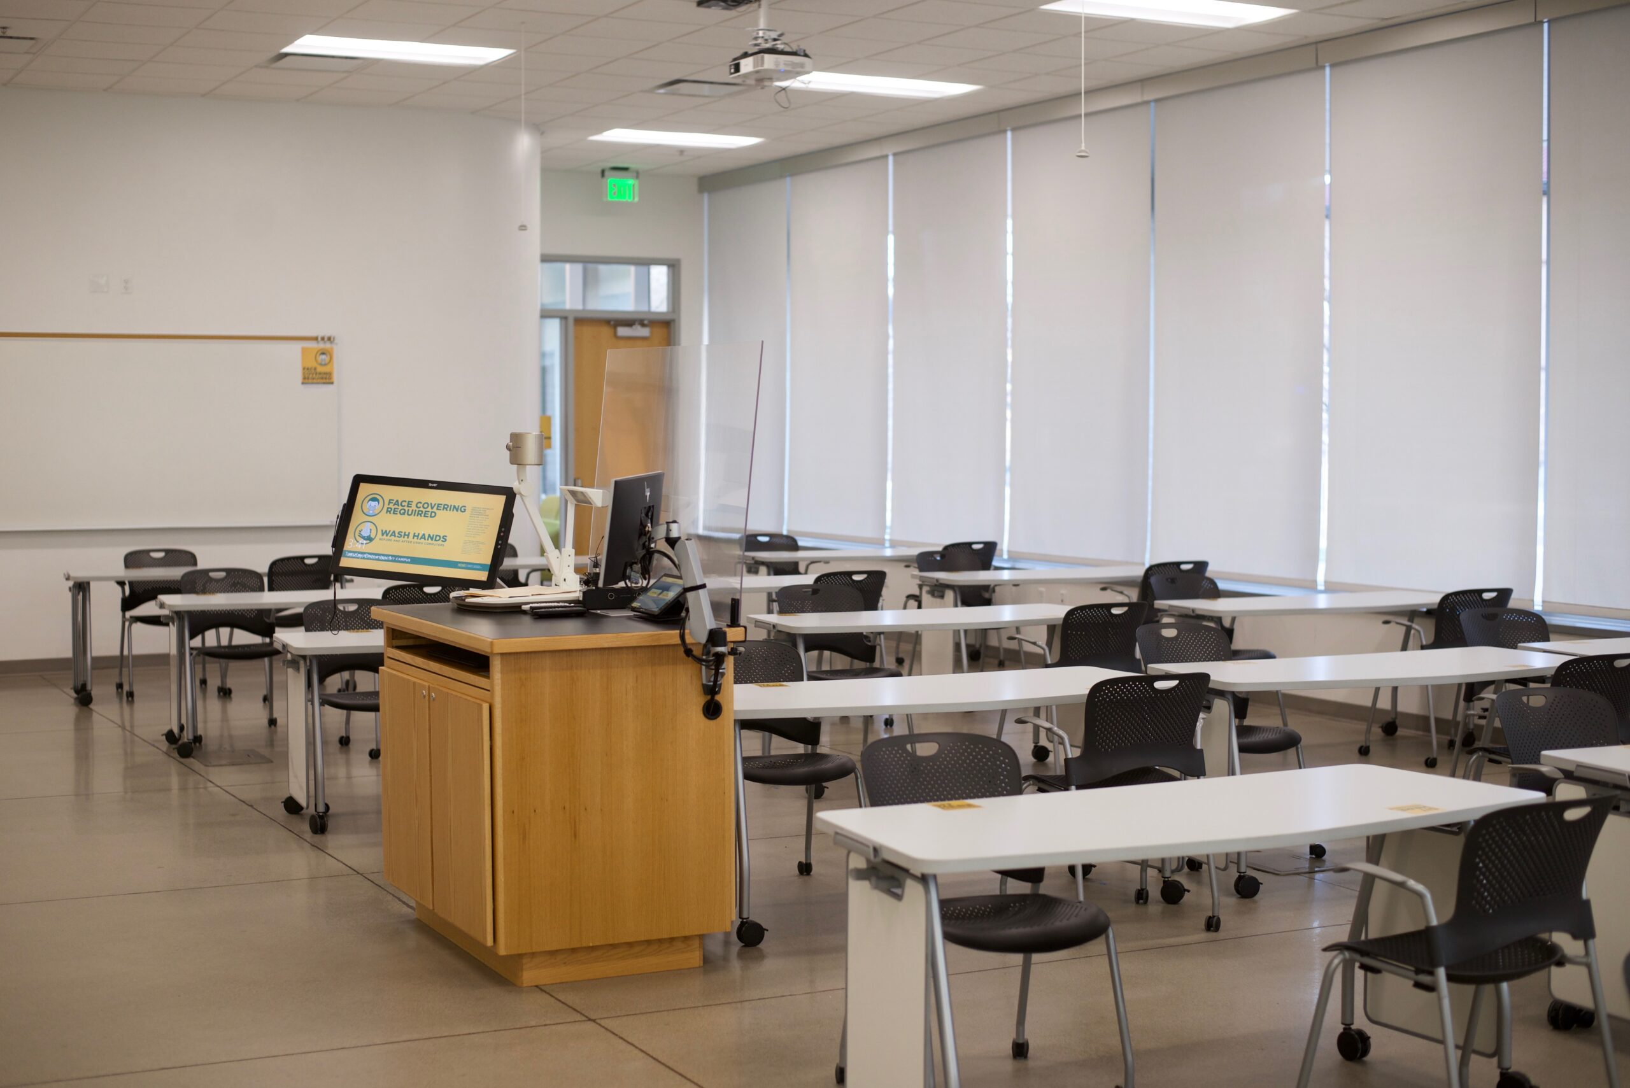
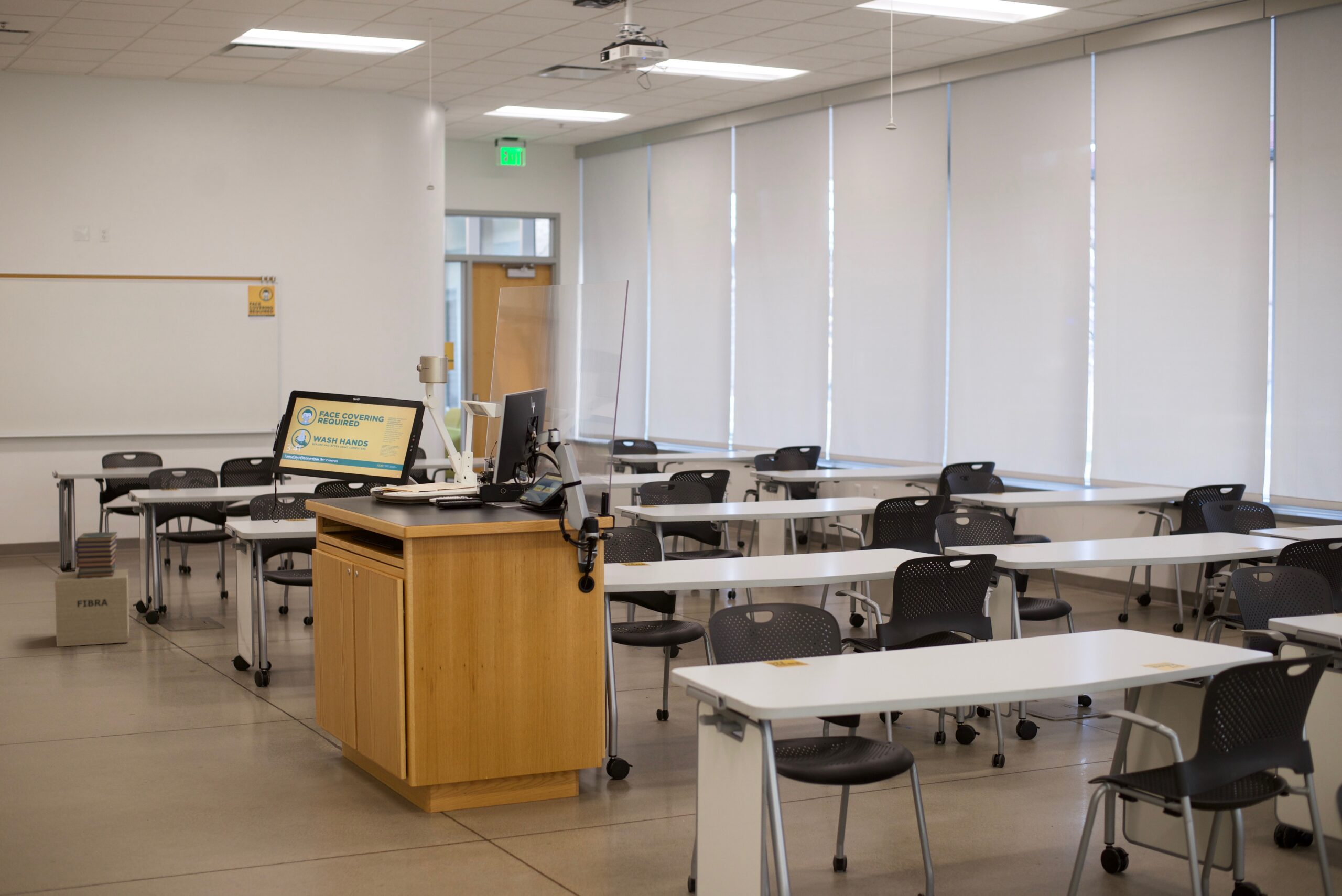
+ book stack (98, 554)
+ cardboard box (93, 607)
